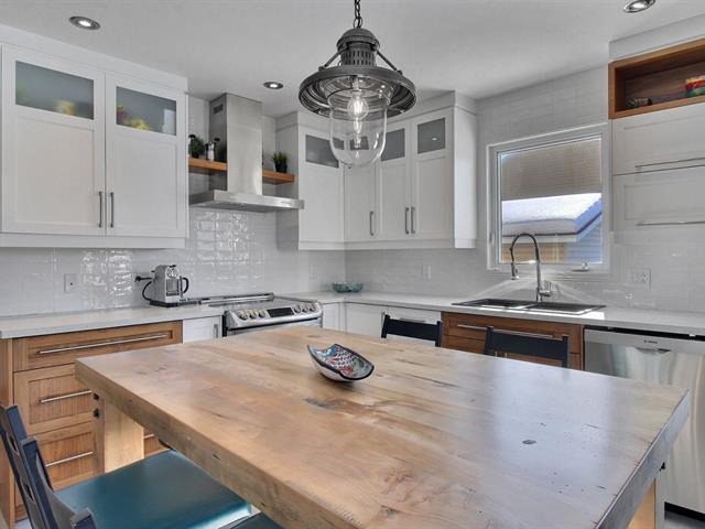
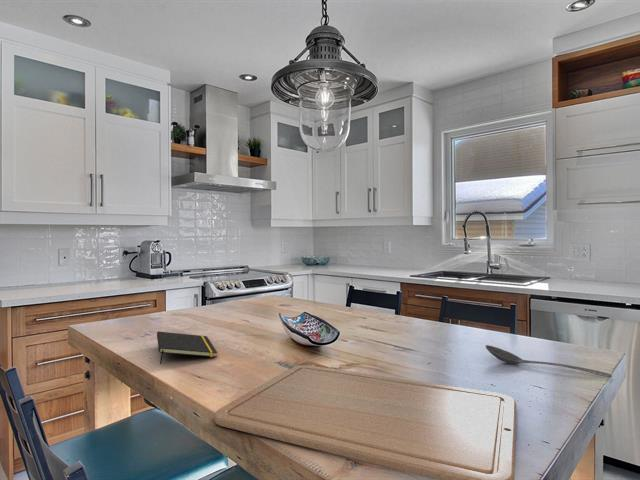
+ notepad (185, 343)
+ chopping board (369, 408)
+ stirrer (544, 362)
